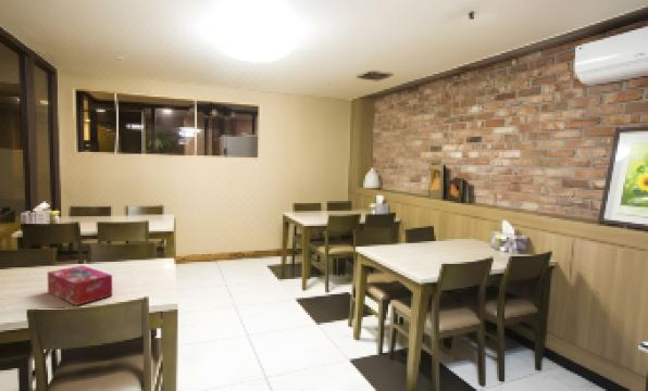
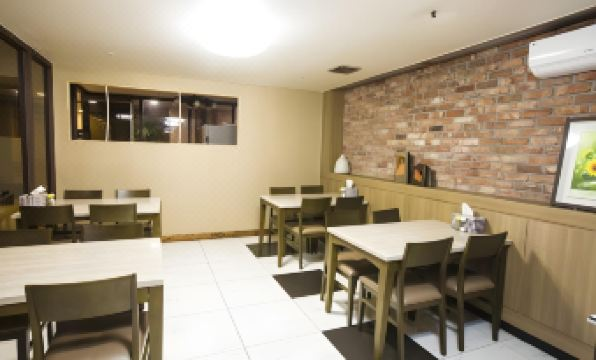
- tissue box (79, 283)
